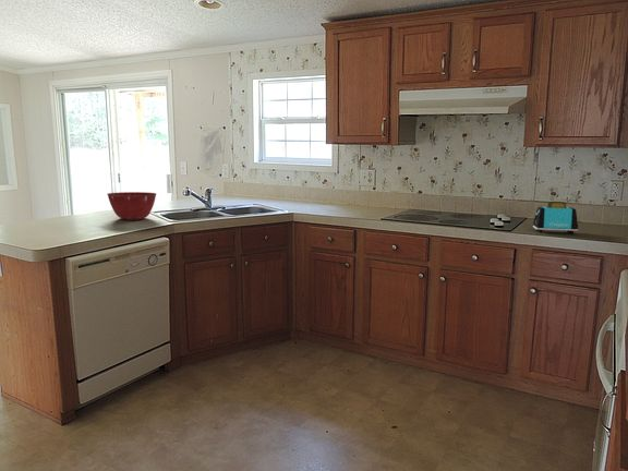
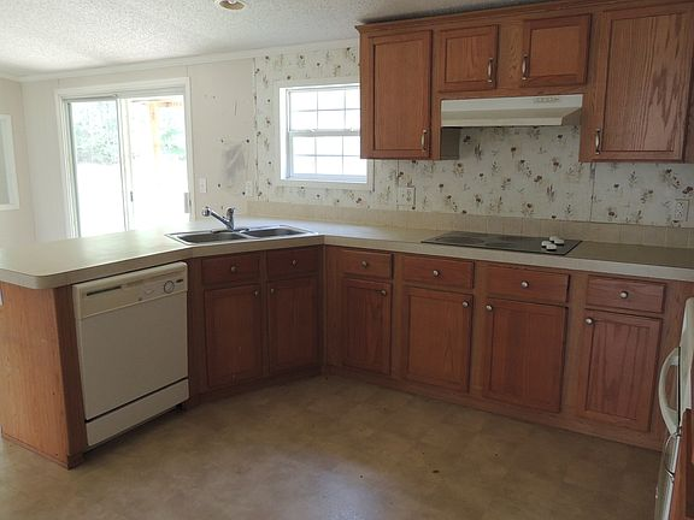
- toaster (555, 217)
- mixing bowl (132, 206)
